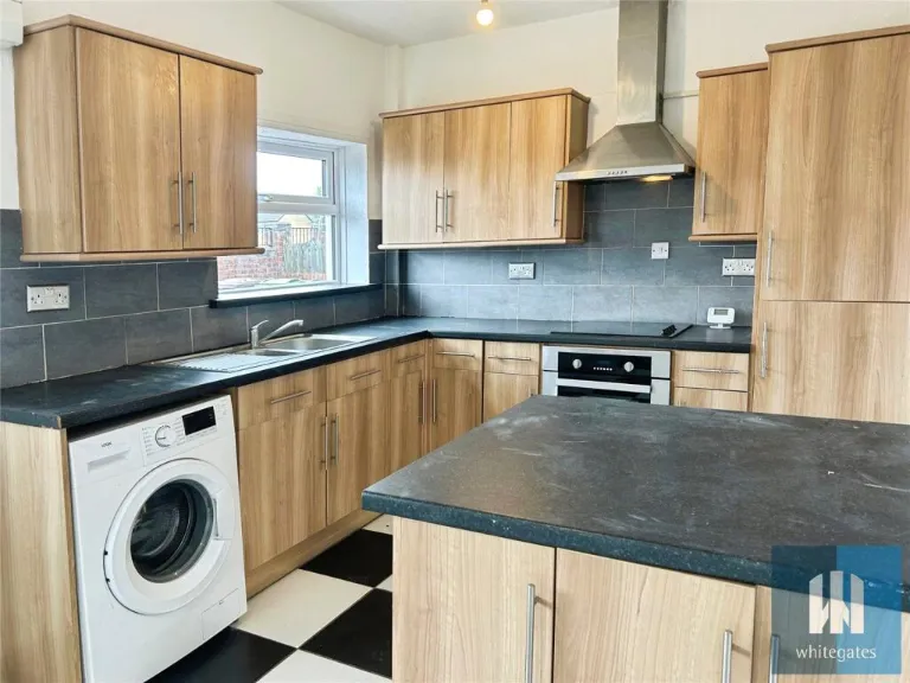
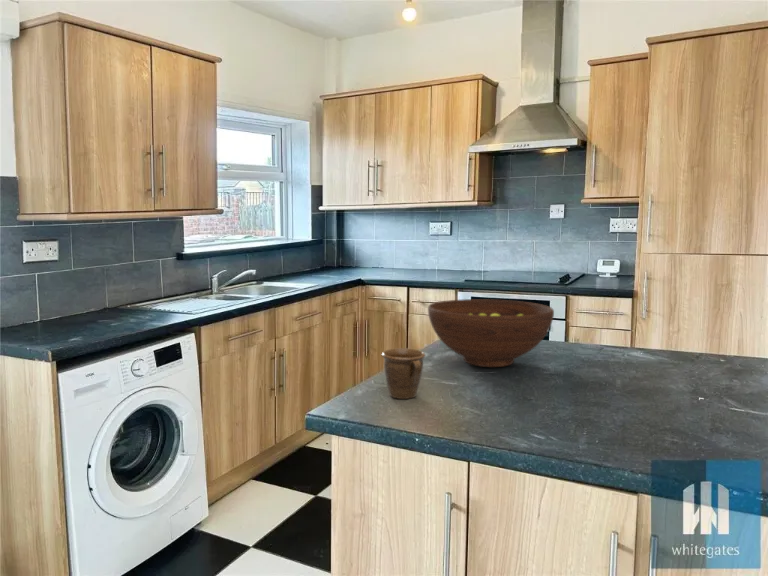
+ fruit bowl (489, 335)
+ mug (404, 374)
